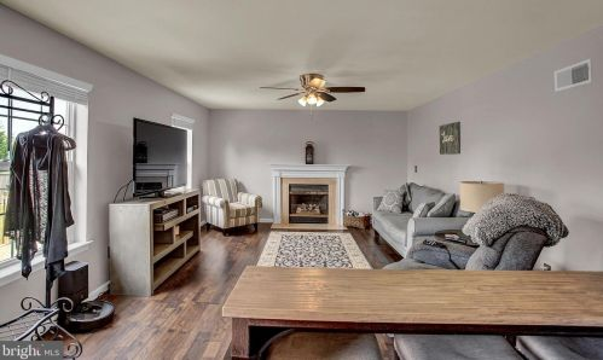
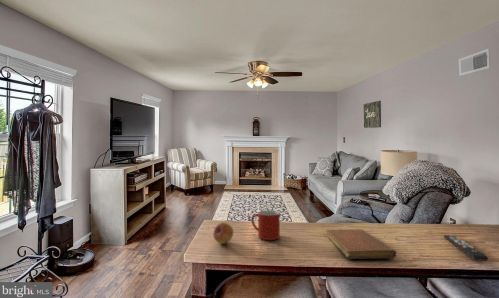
+ notebook (356, 242)
+ mug (264, 224)
+ fruit (223, 232)
+ remote control (463, 246)
